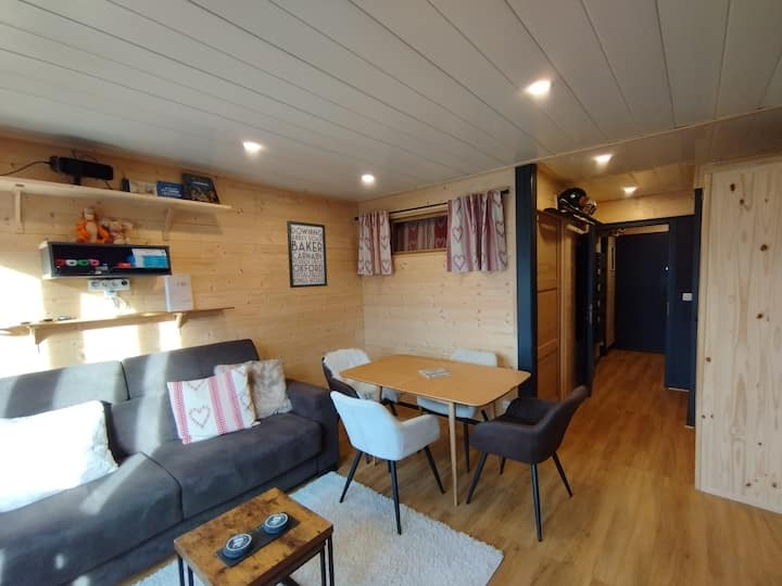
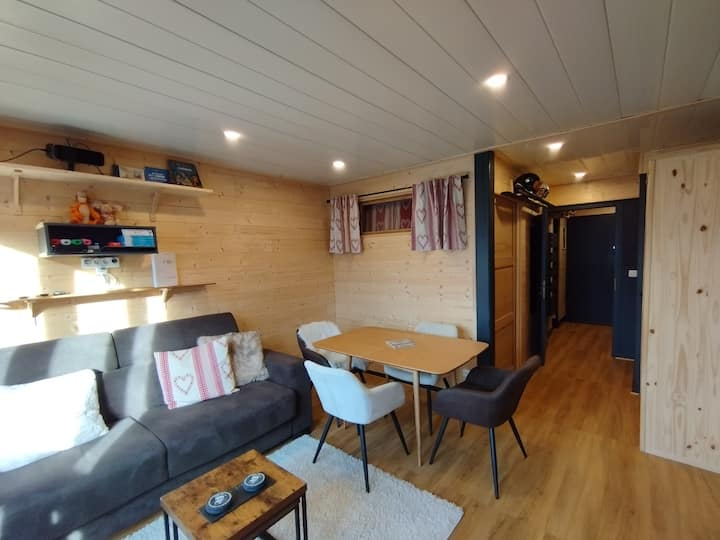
- wall art (307, 255)
